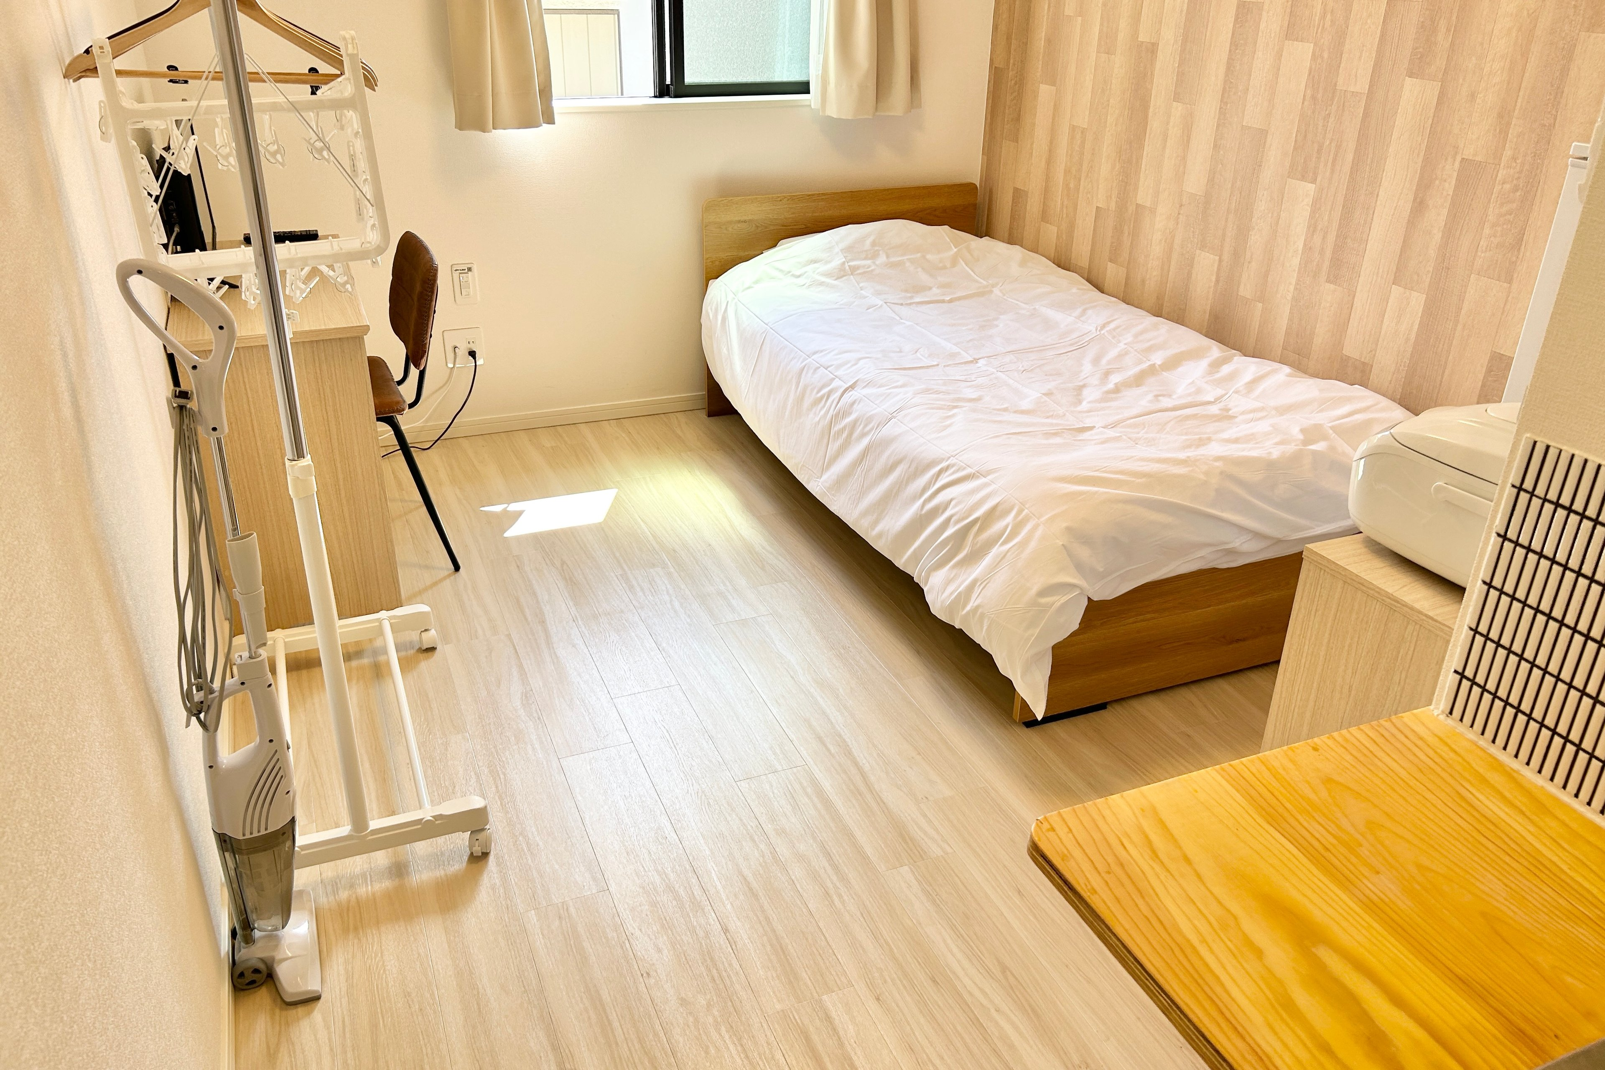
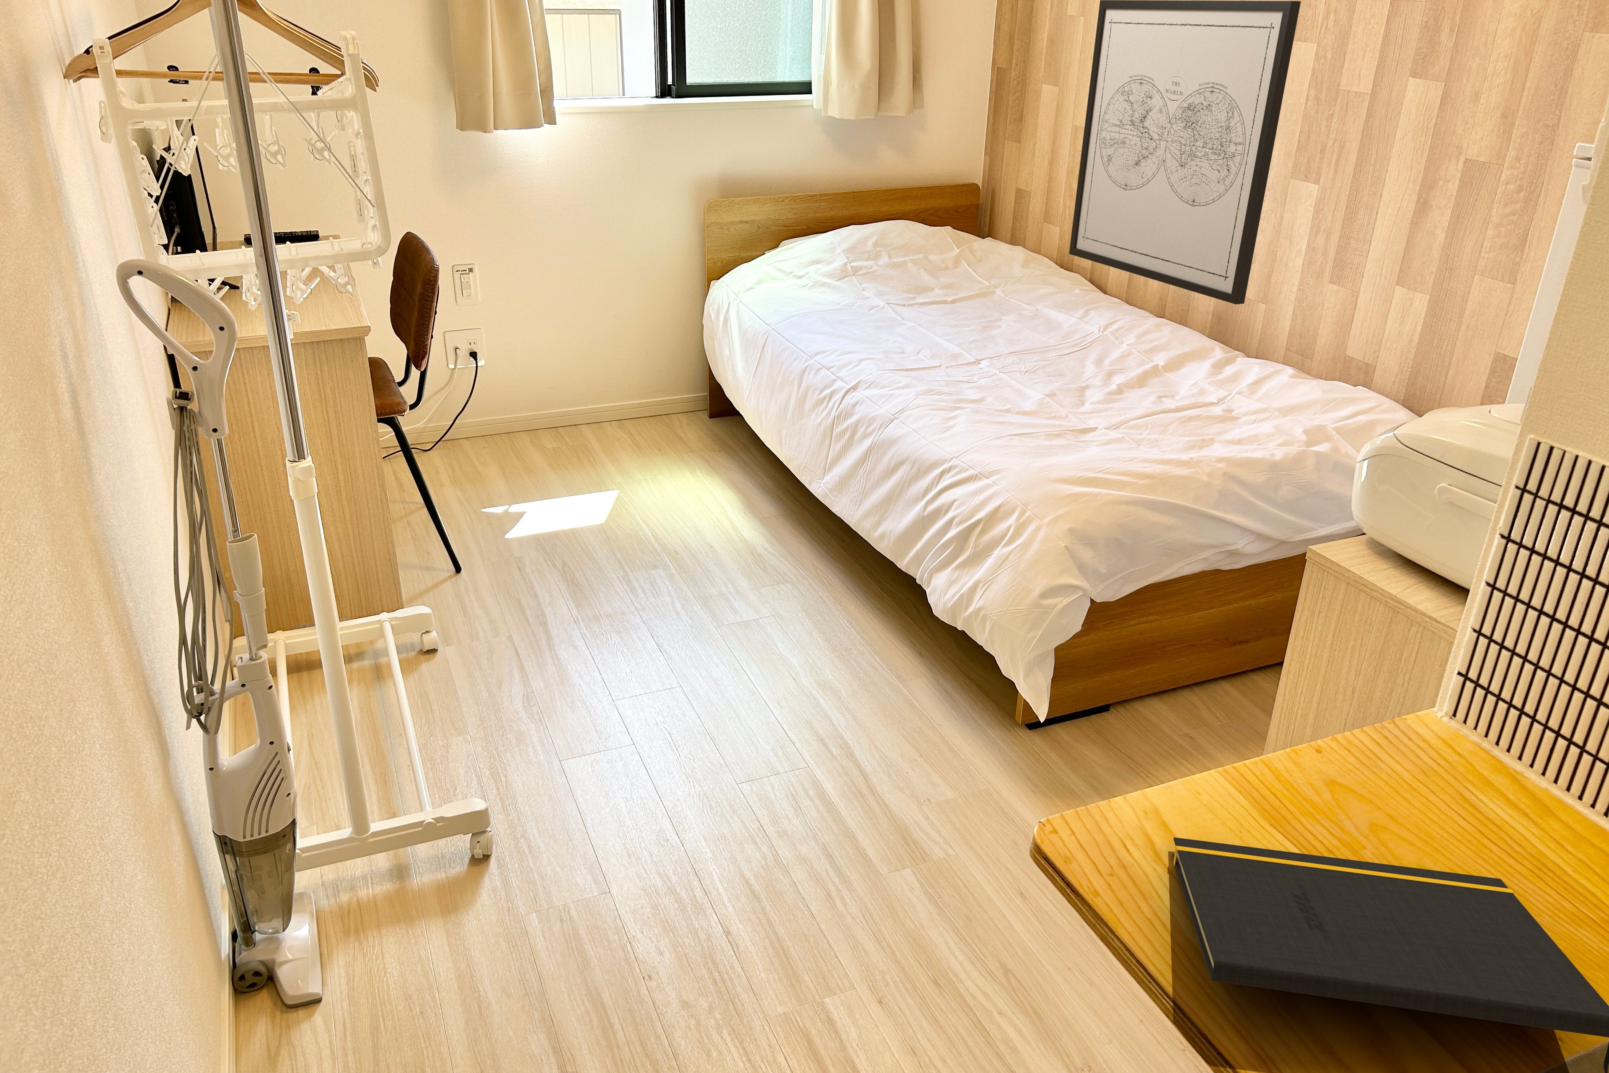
+ wall art (1168, 145)
+ notepad (1367, 926)
